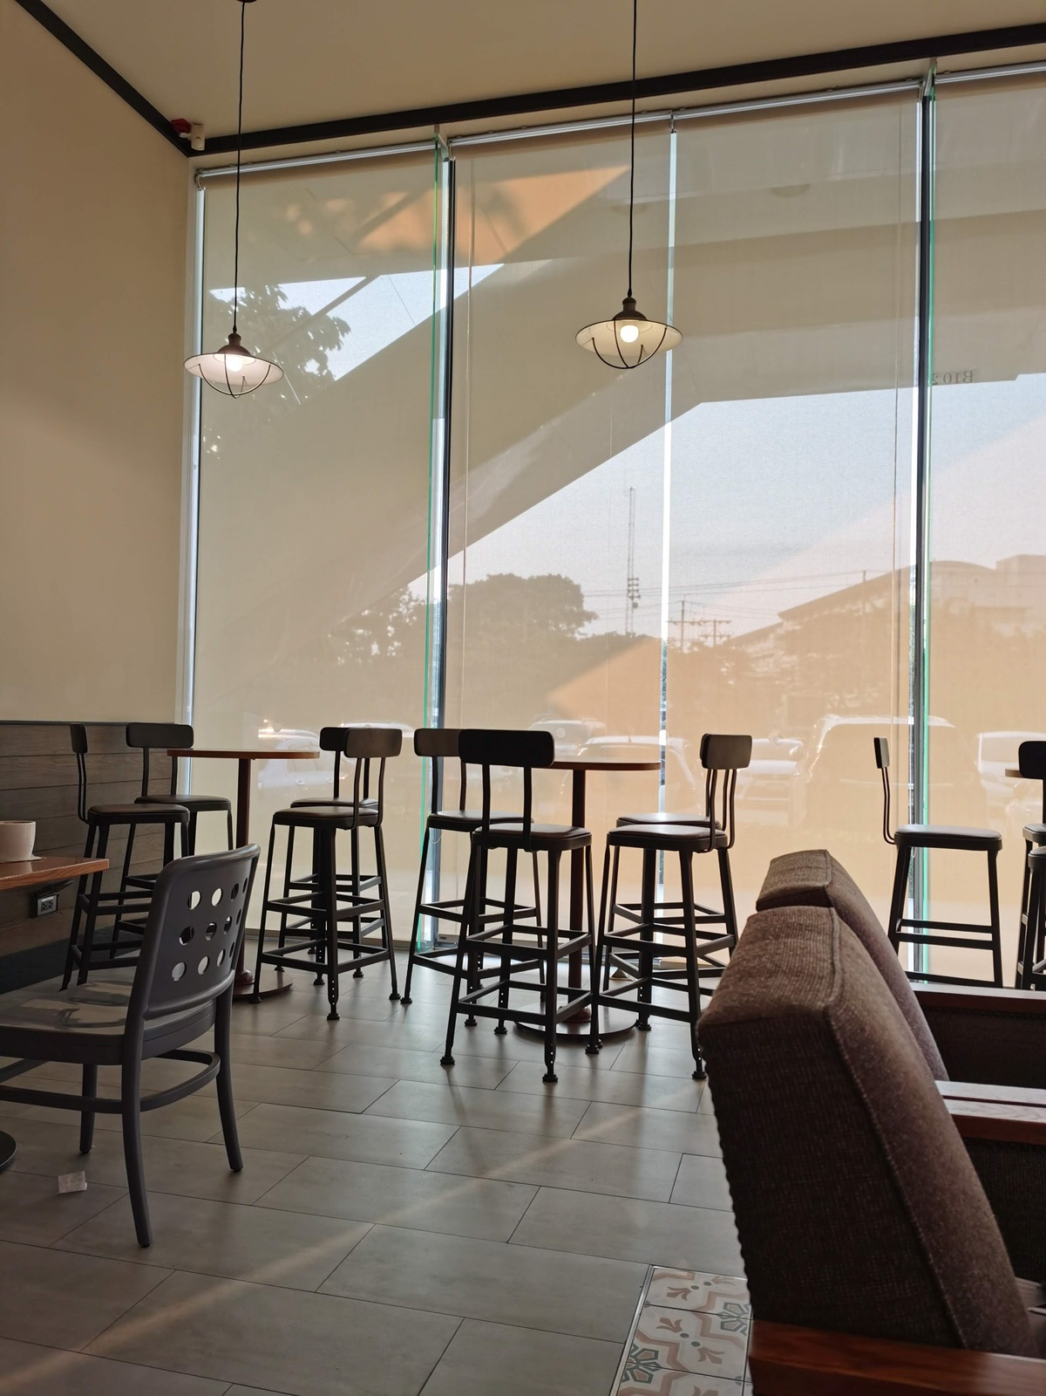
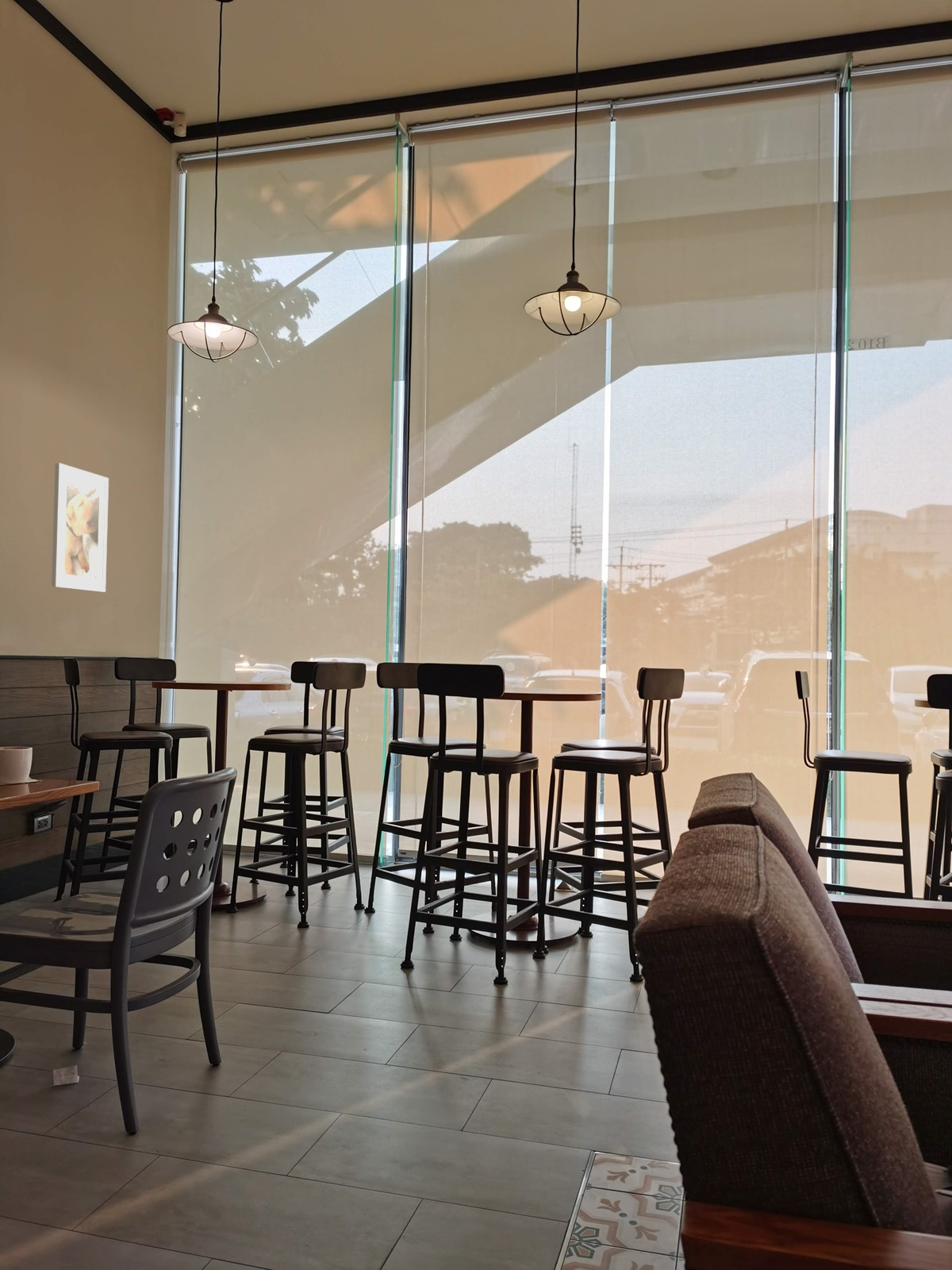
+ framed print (81, 529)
